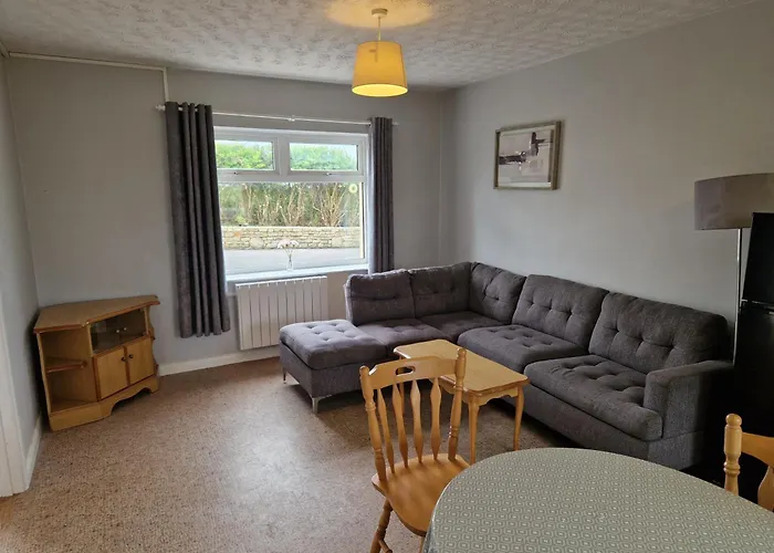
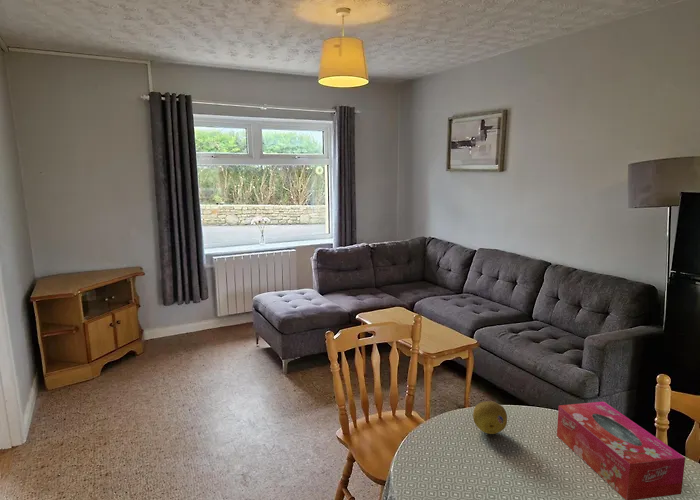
+ tissue box (613, 445)
+ fruit (490, 417)
